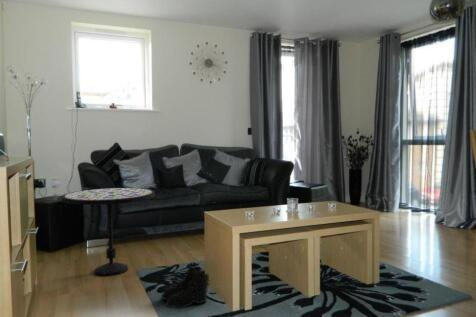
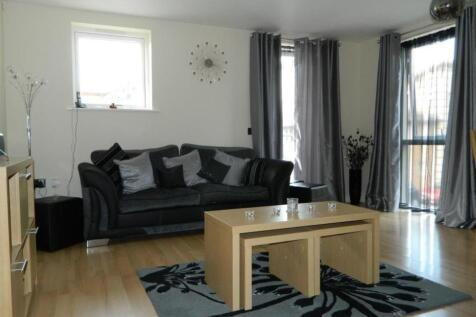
- side table (110, 232)
- boots (185, 284)
